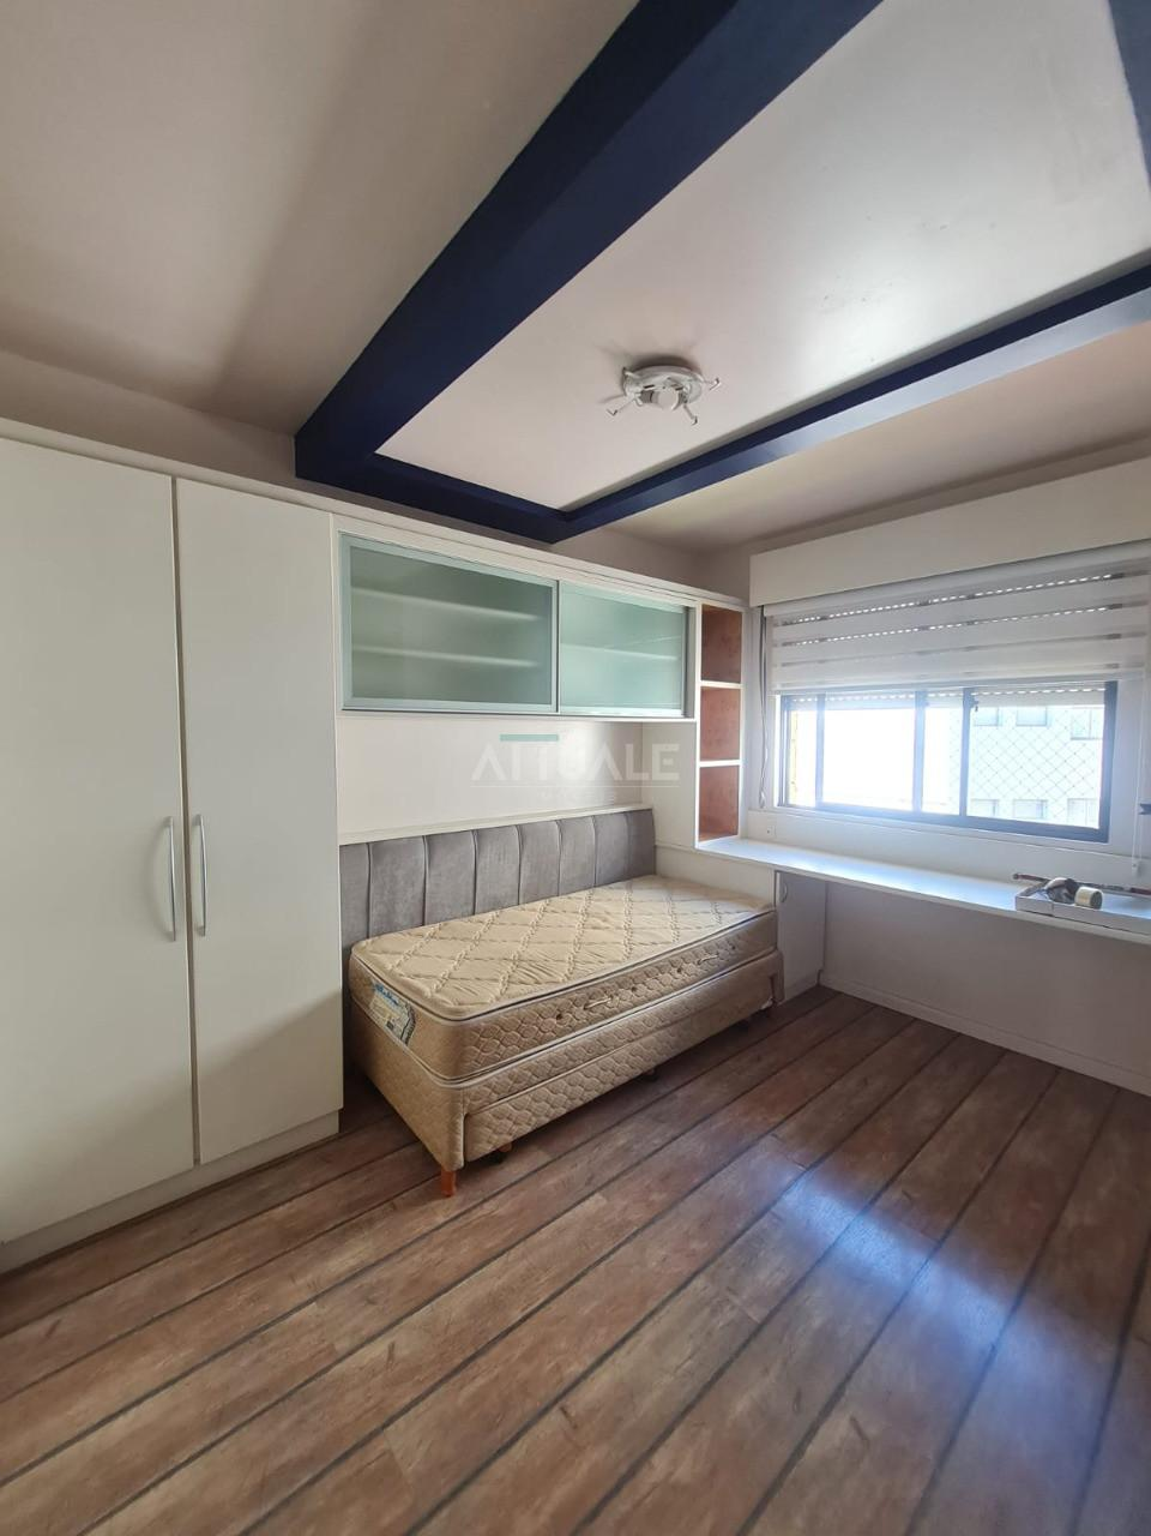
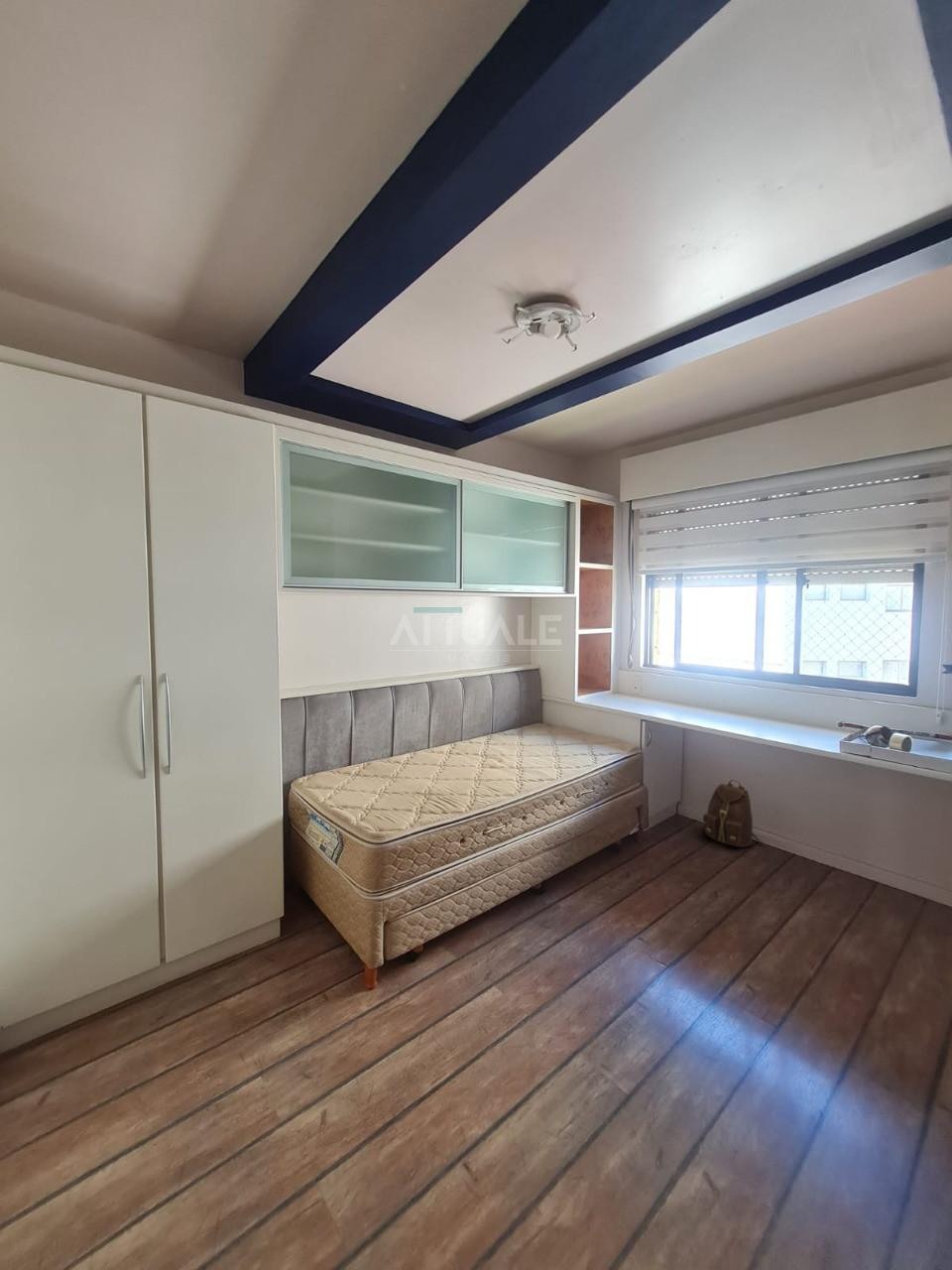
+ backpack (730, 810)
